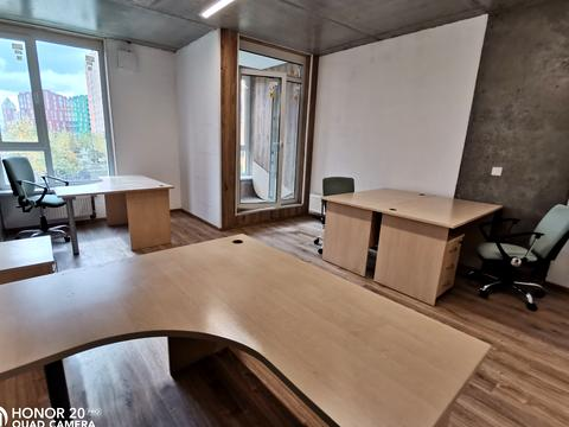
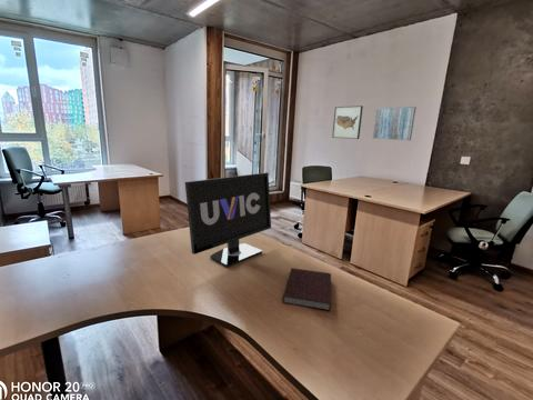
+ monitor (235, 217)
+ notebook (308, 287)
+ wall art (346, 122)
+ wall art (392, 123)
